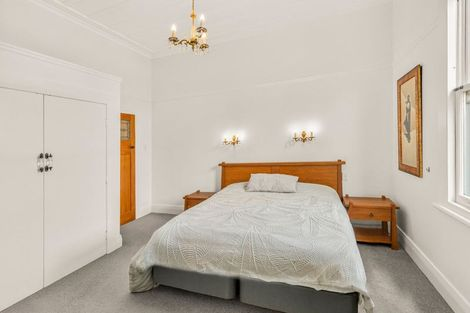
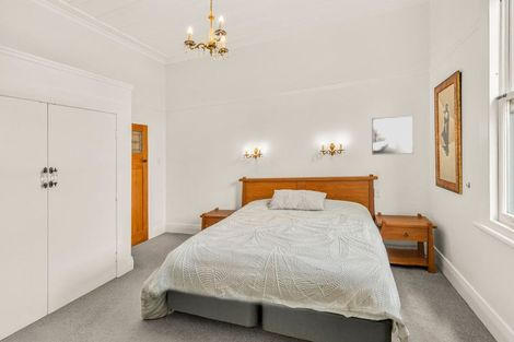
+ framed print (392, 135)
